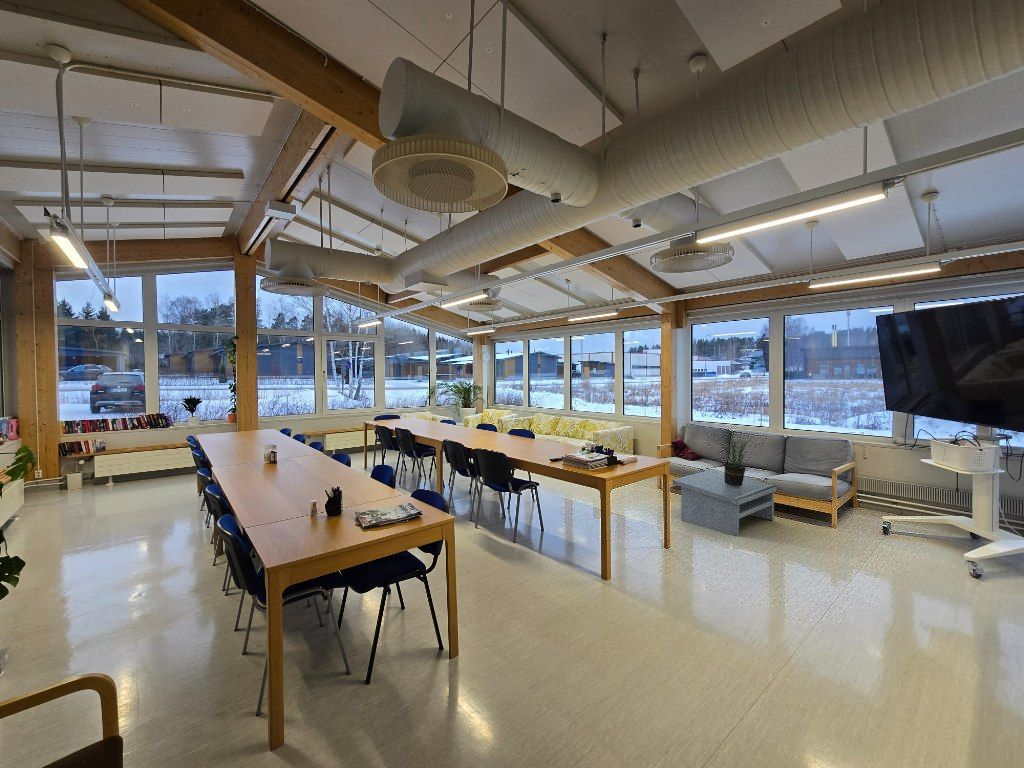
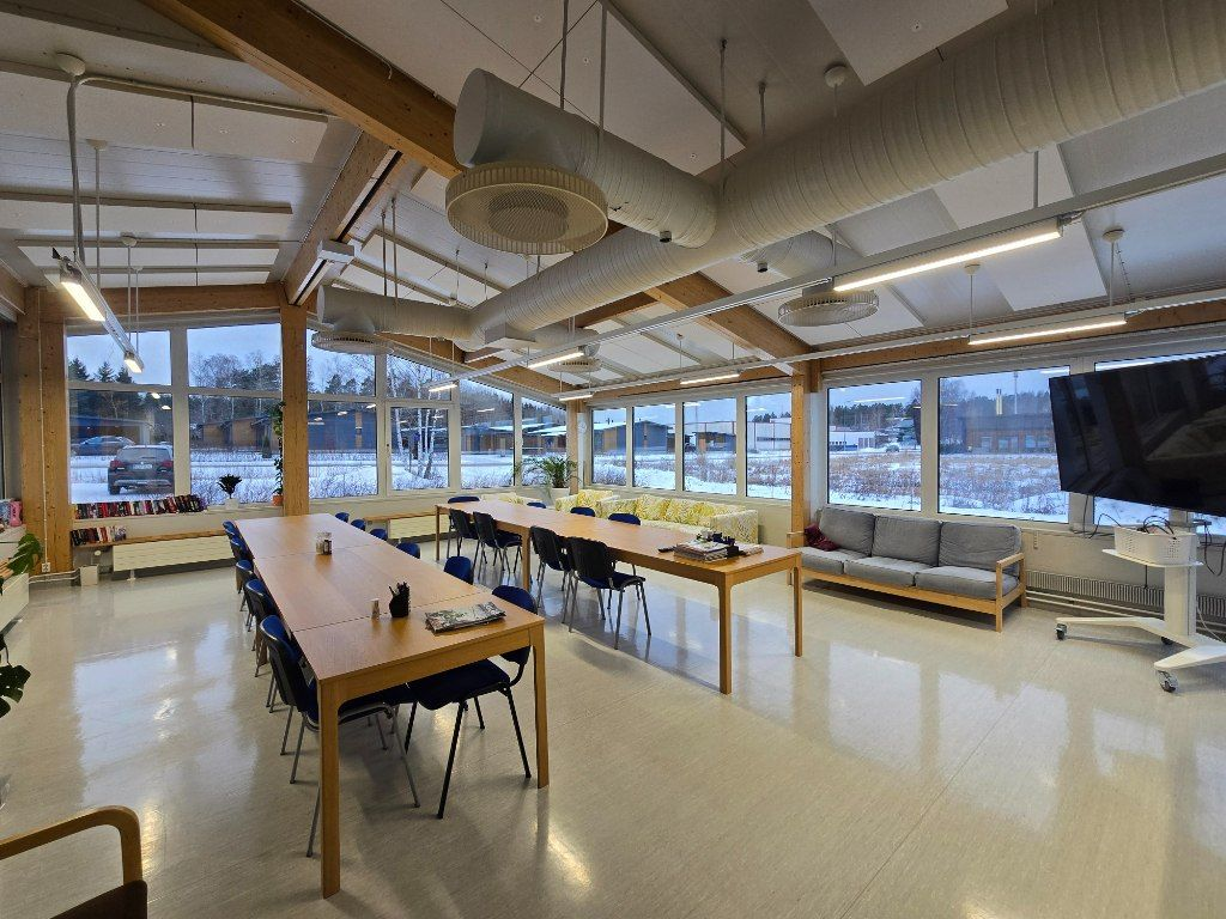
- coffee table (724, 499)
- potted plant (732, 456)
